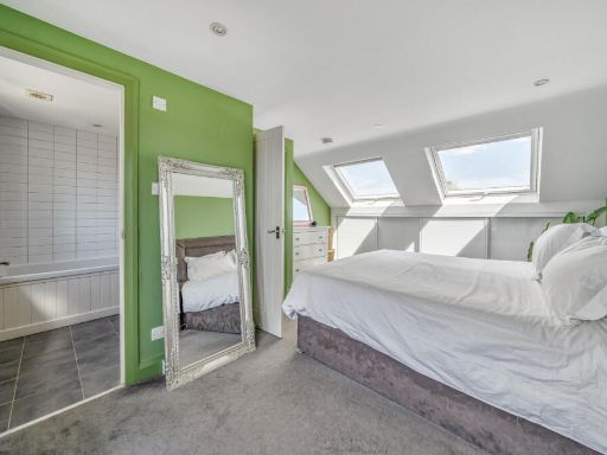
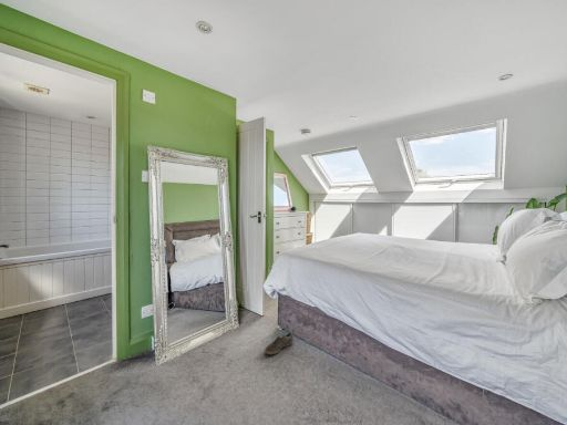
+ sneaker (278, 341)
